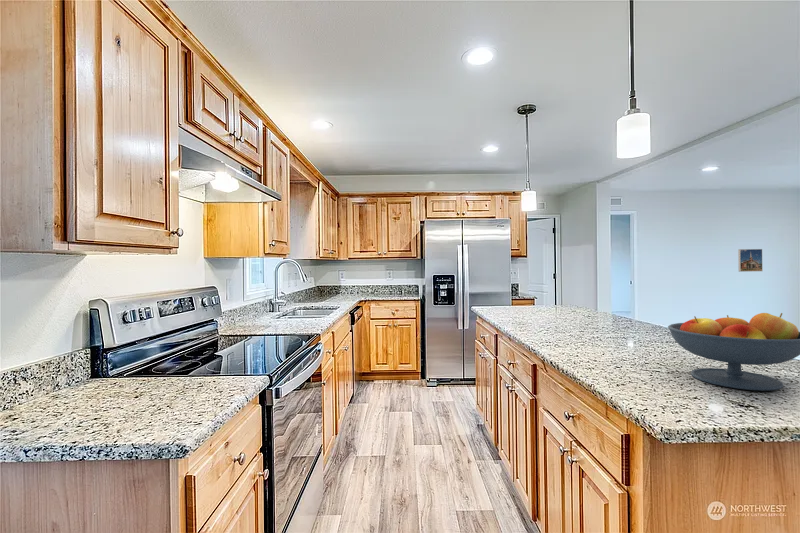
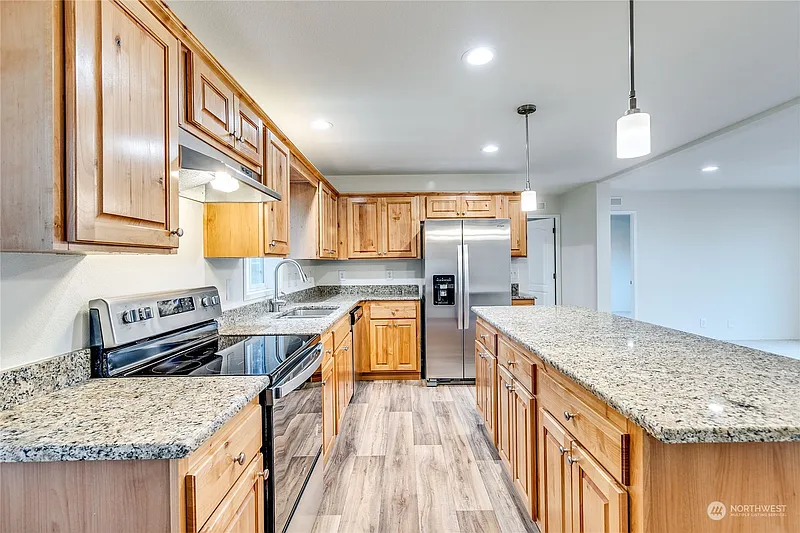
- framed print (750, 260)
- fruit bowl (734, 346)
